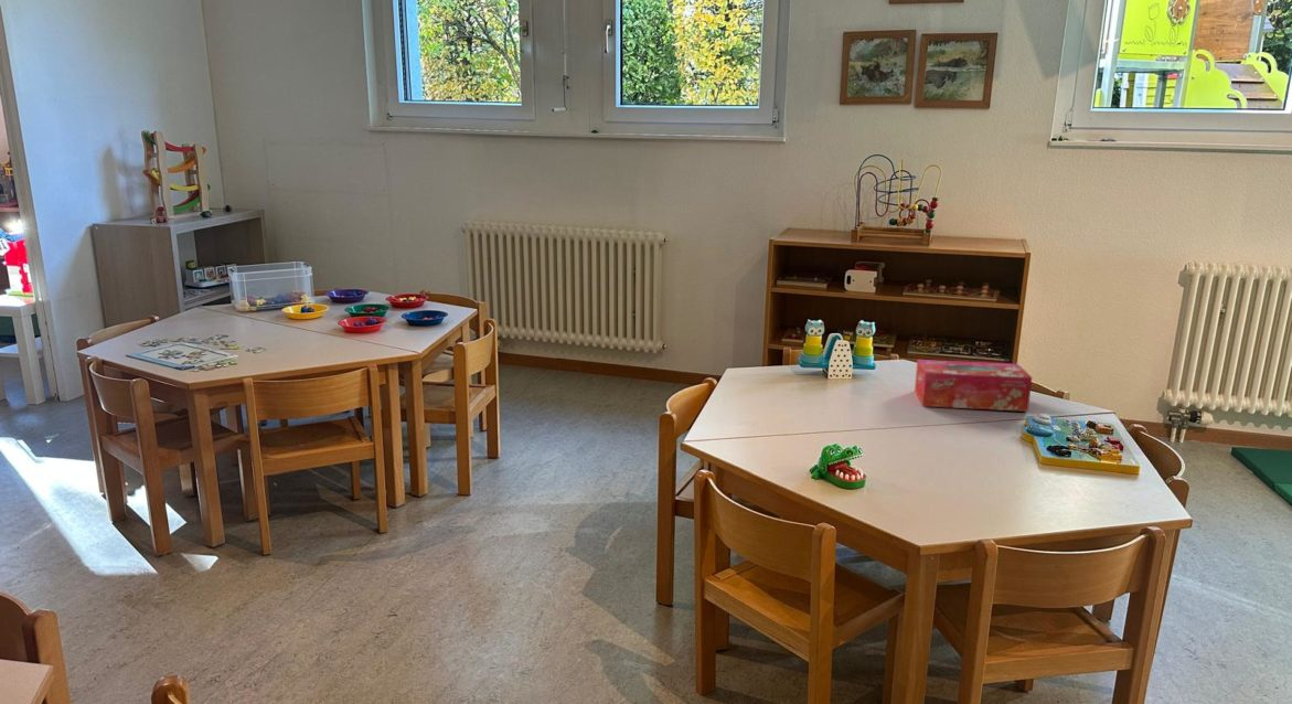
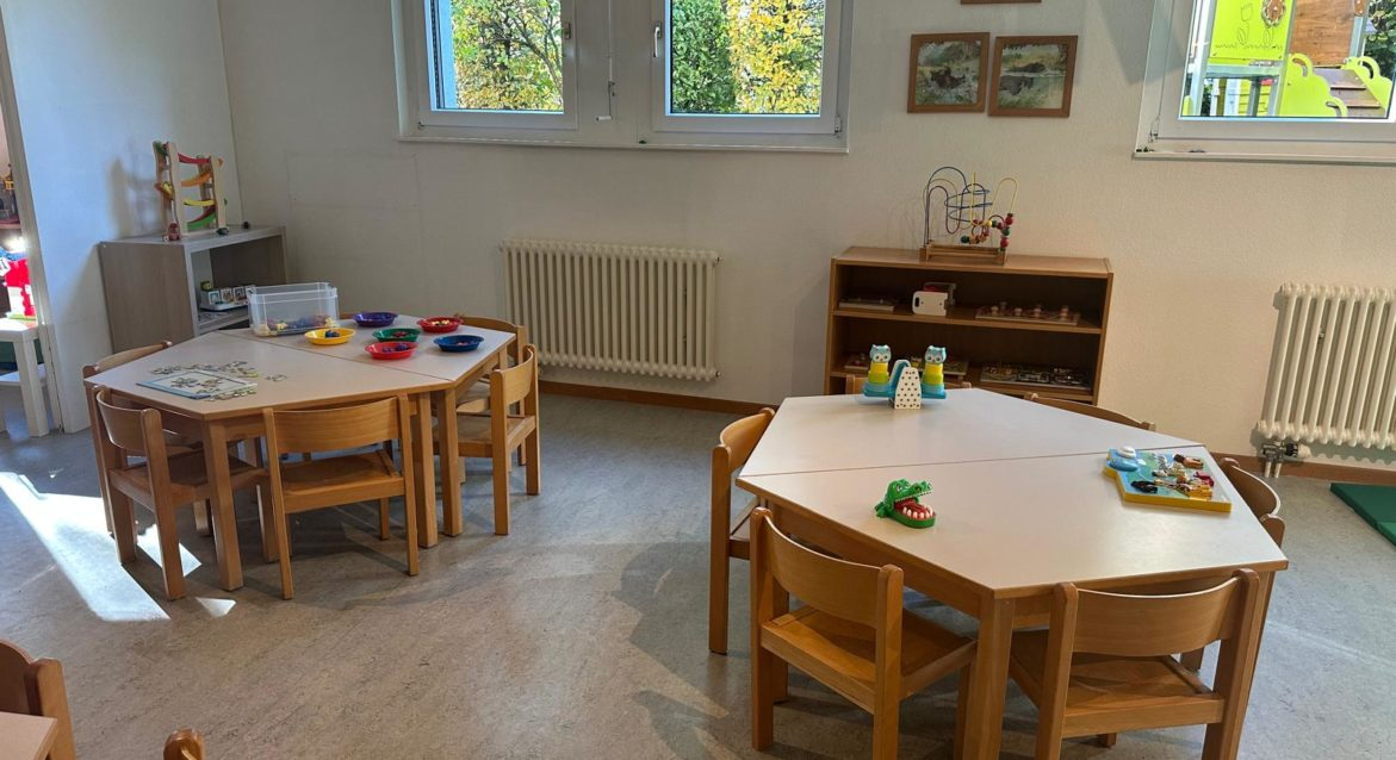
- tissue box (971, 384)
